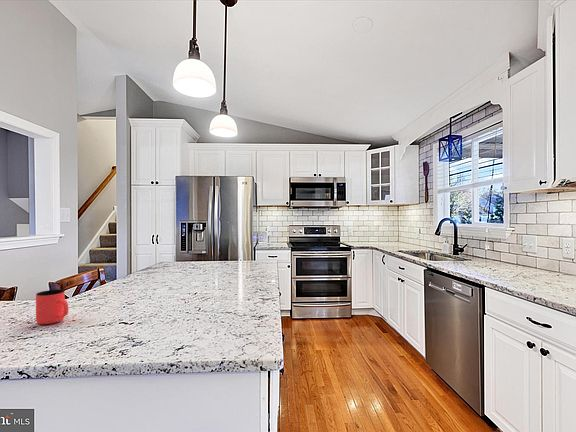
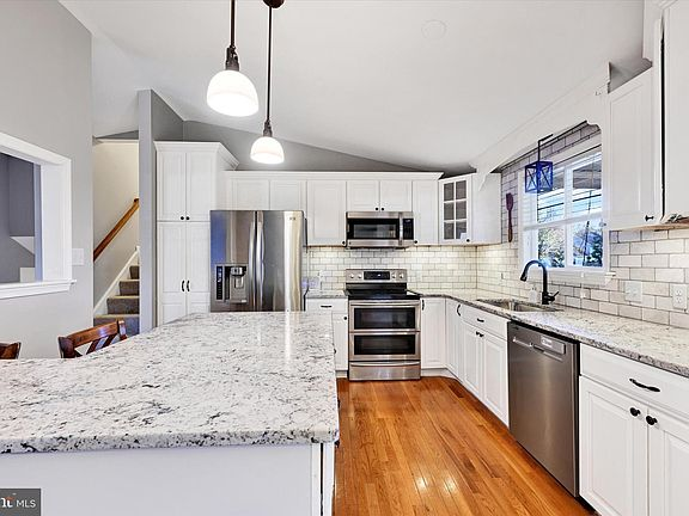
- cup (54, 307)
